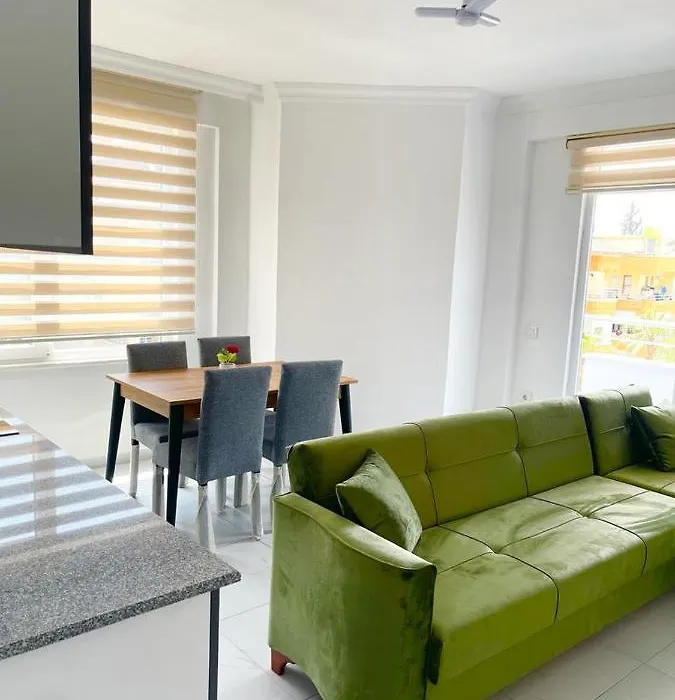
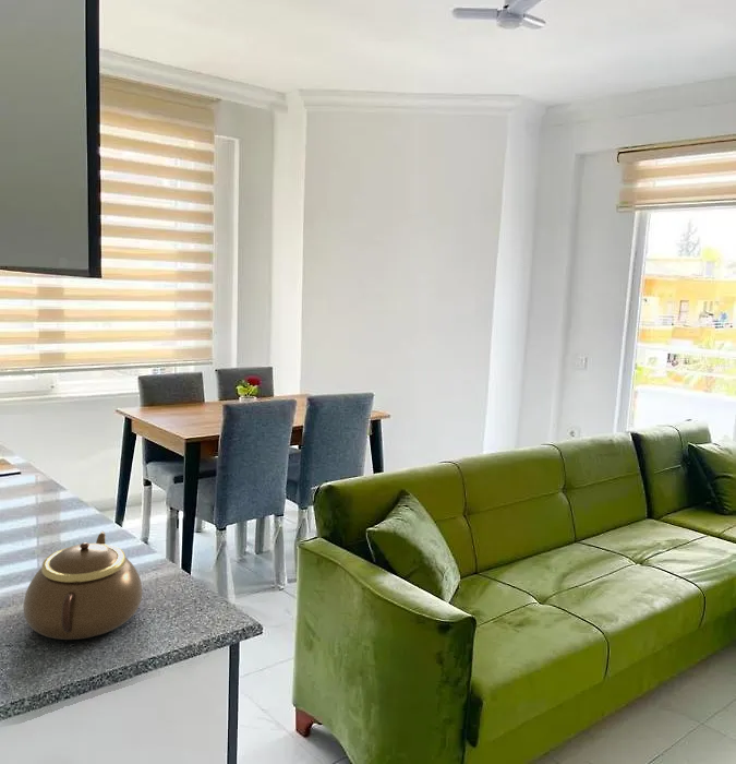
+ teapot (83, 580)
